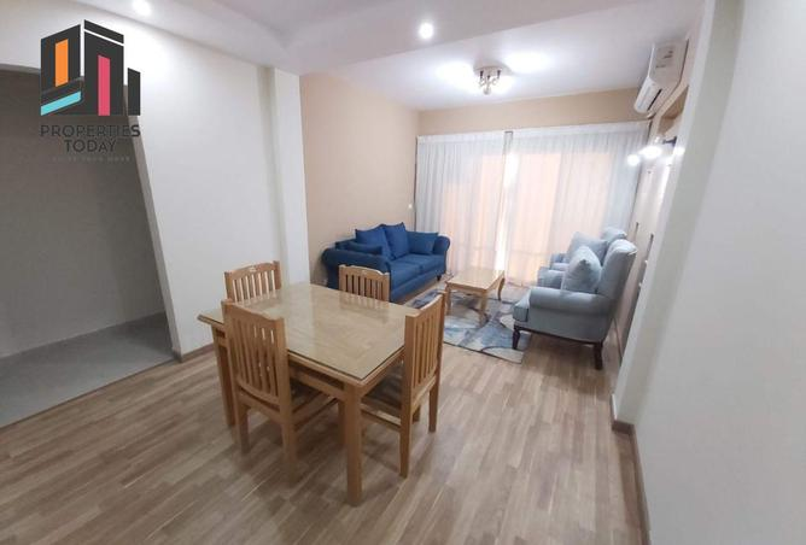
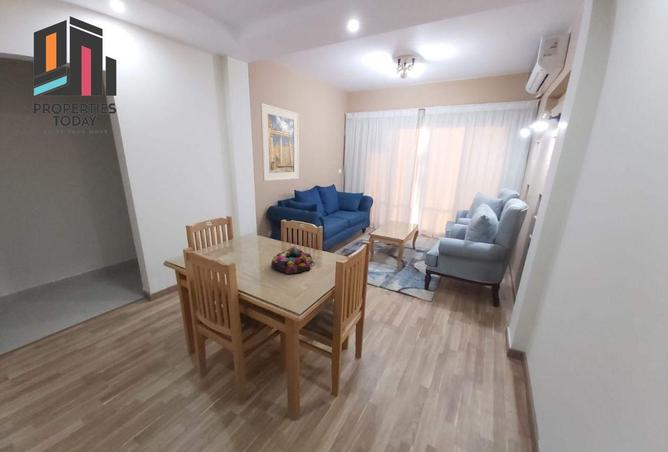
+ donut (292, 258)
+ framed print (281, 145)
